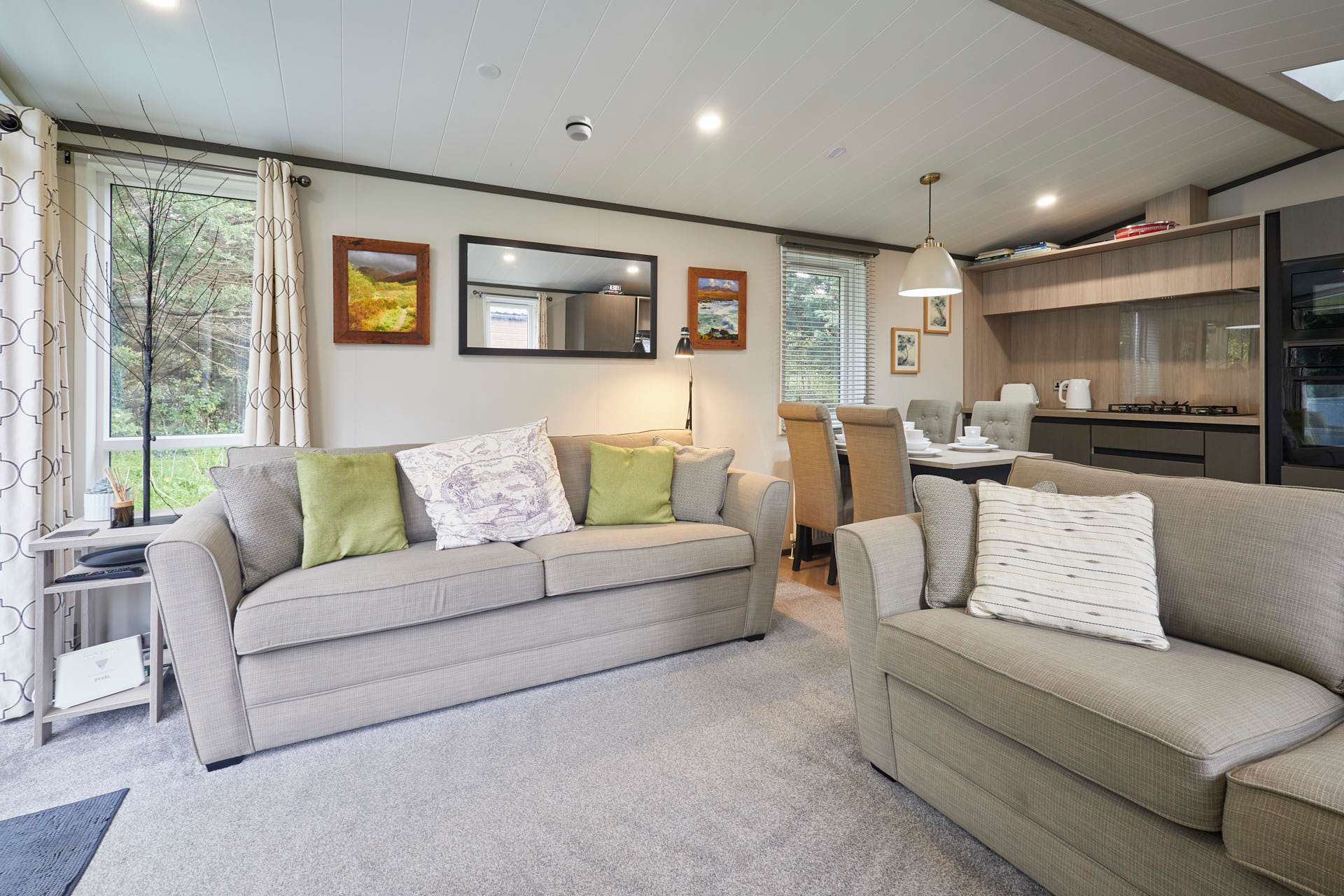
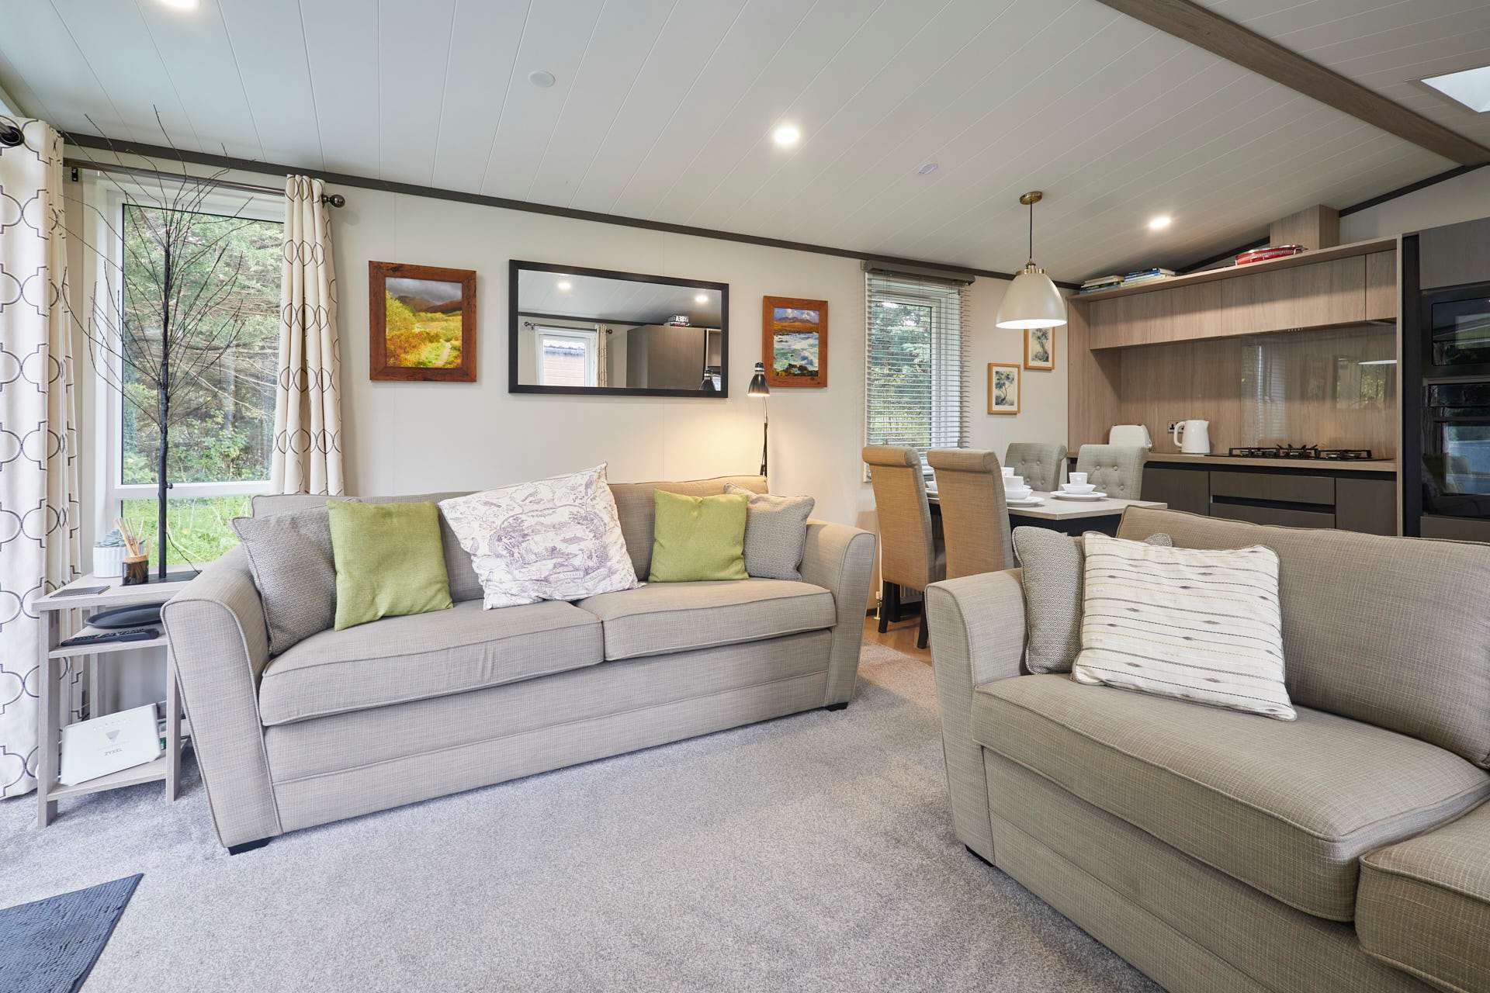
- smoke detector (579, 129)
